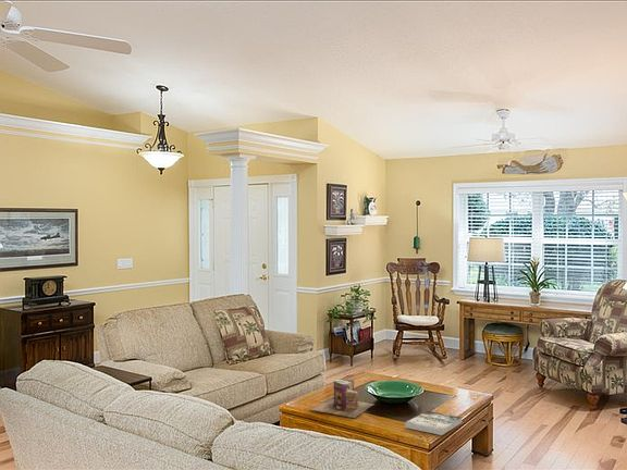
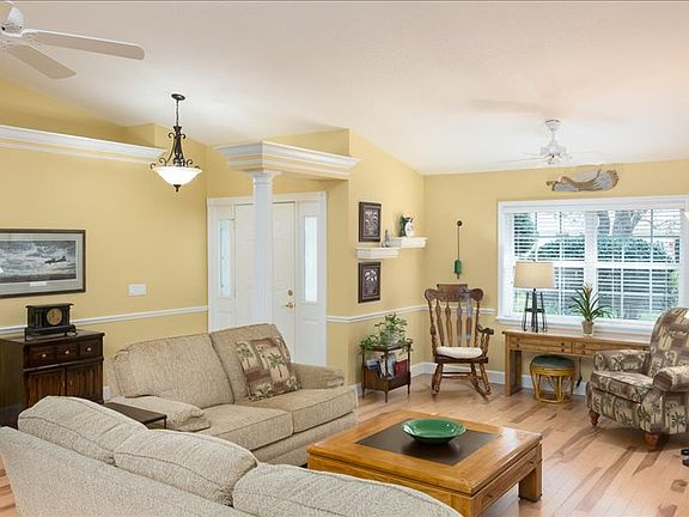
- books (342, 394)
- book (433, 422)
